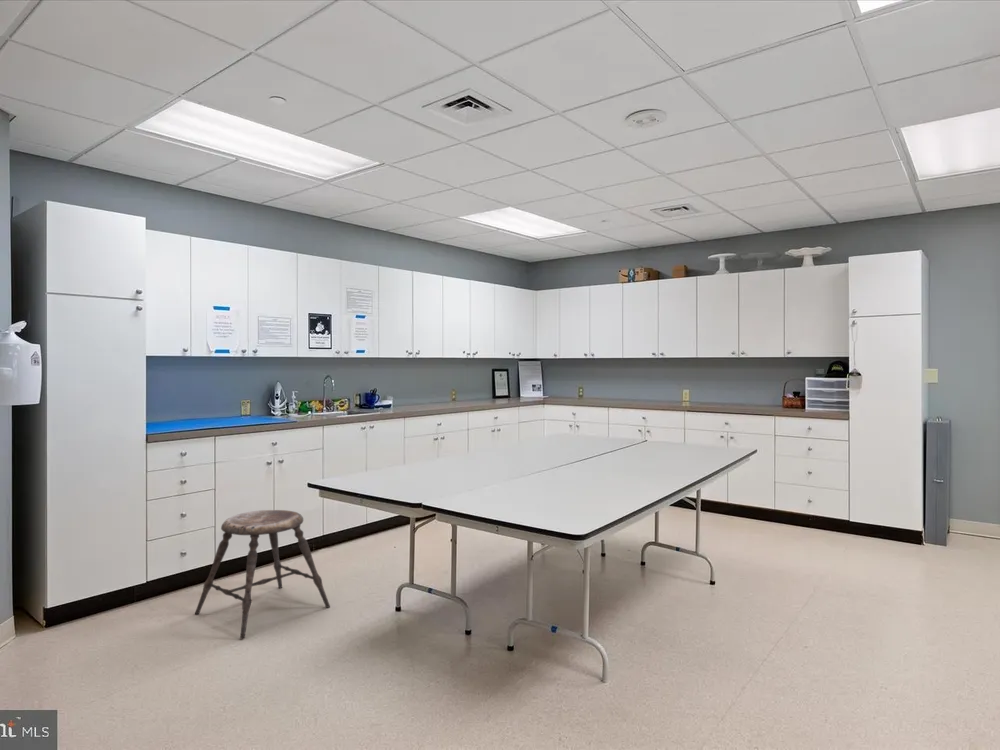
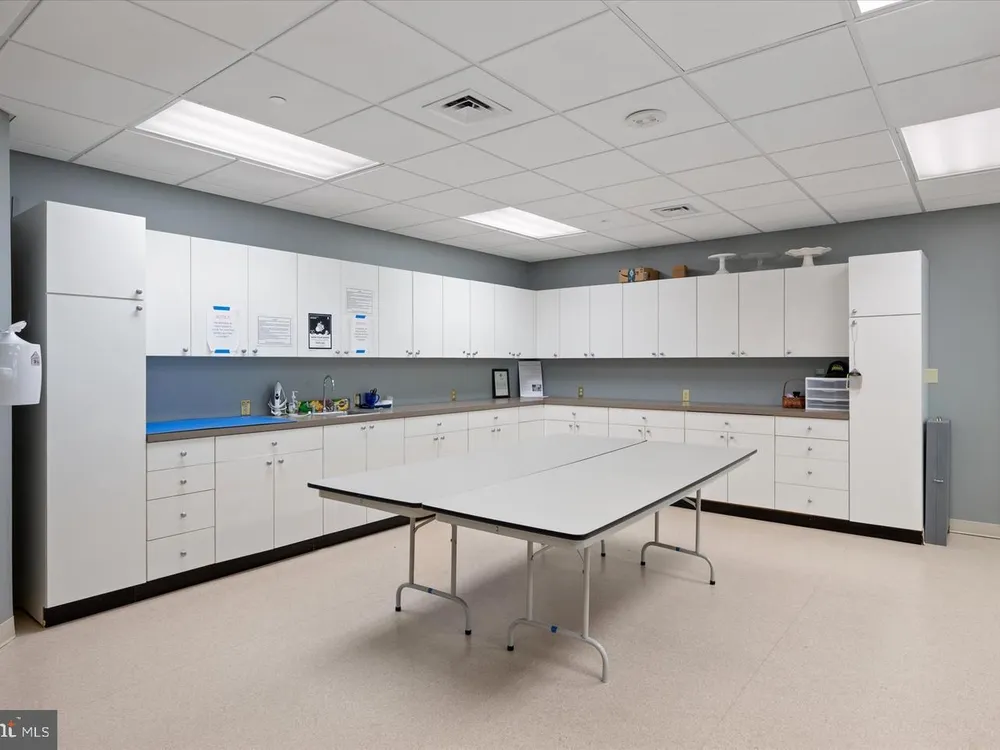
- stool (256, 560)
